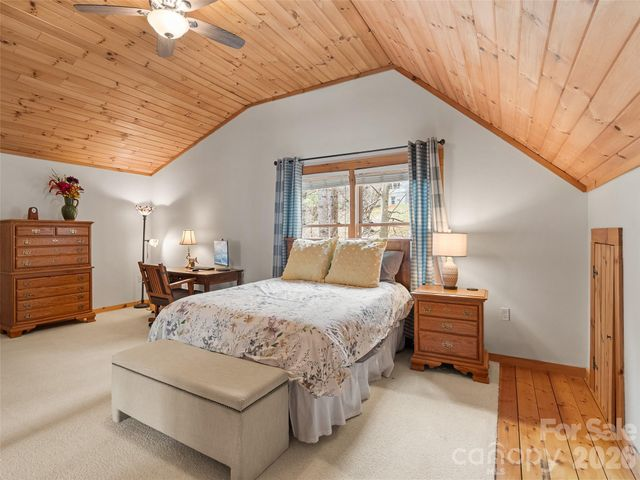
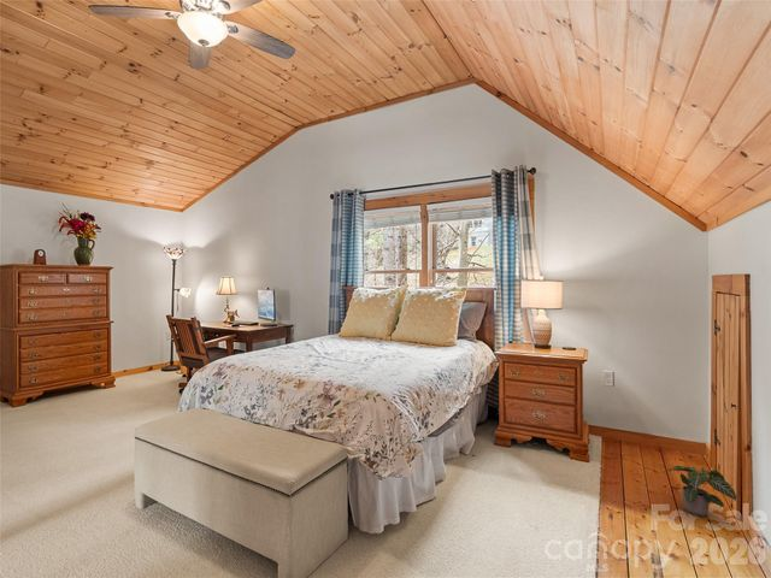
+ potted plant (700, 491)
